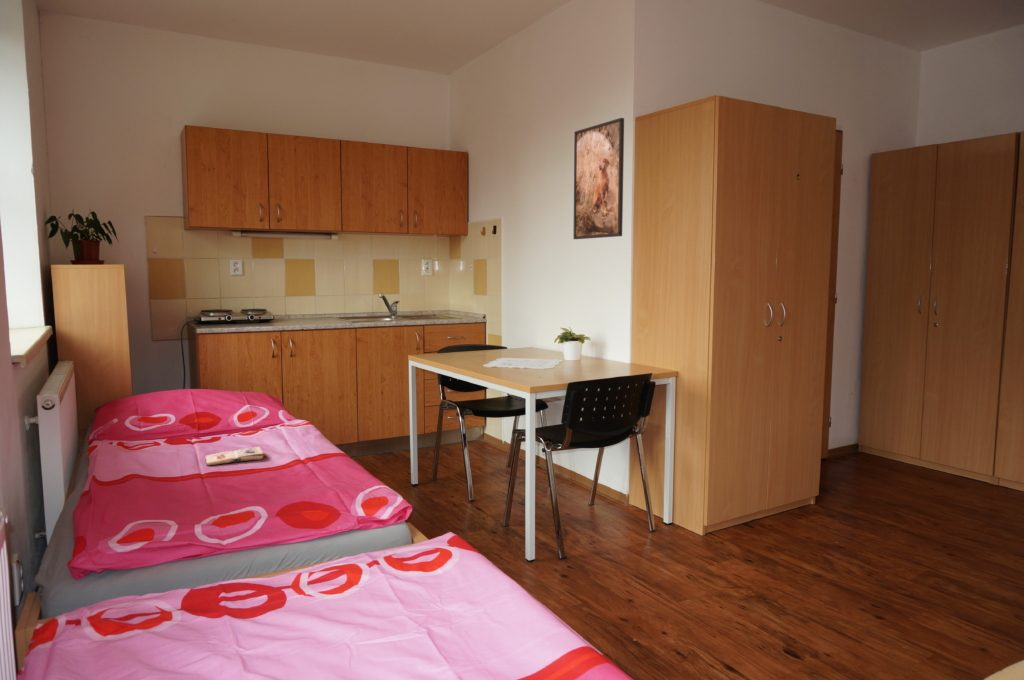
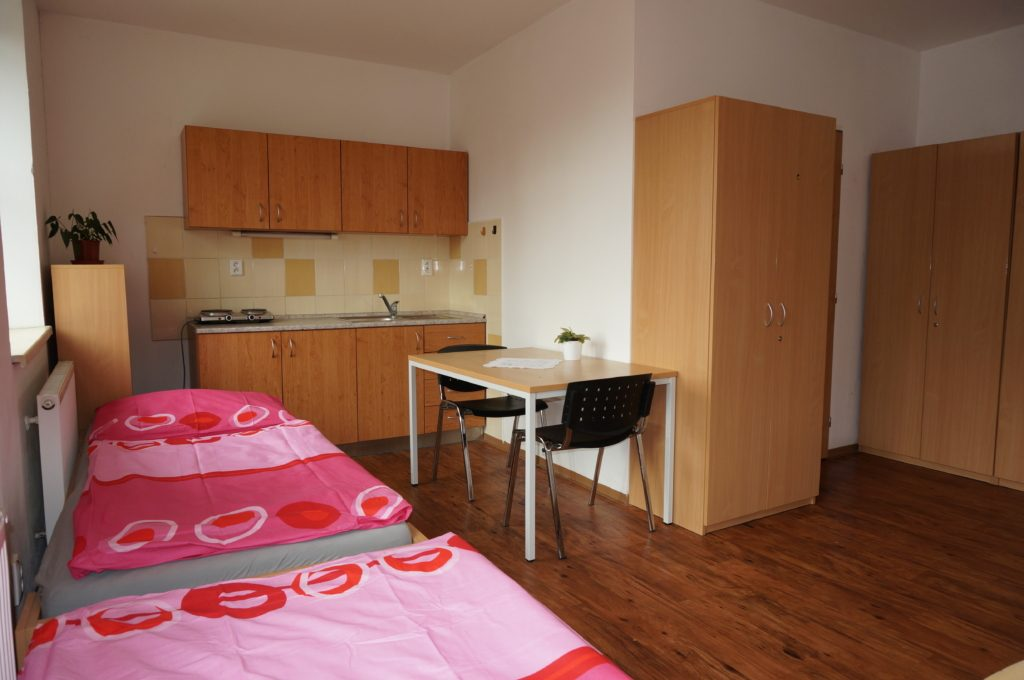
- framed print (597, 181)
- paperback book (238, 455)
